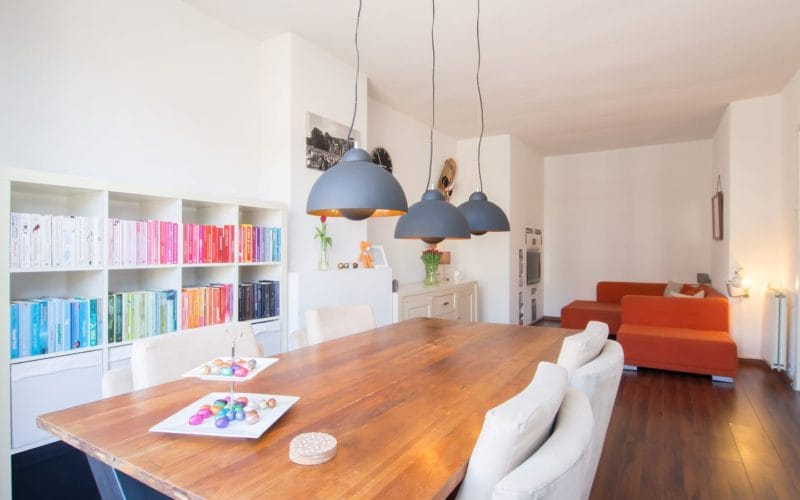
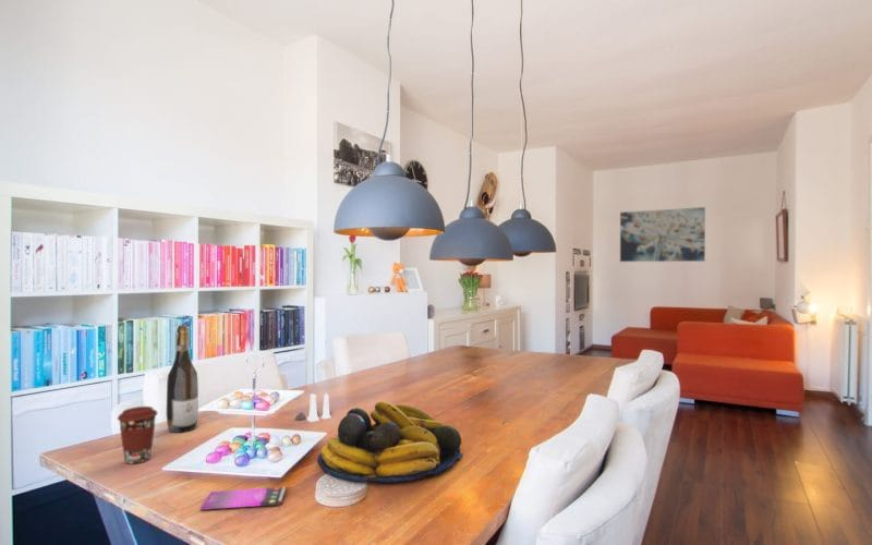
+ wall art (661, 235)
+ salt and pepper shaker set (315, 404)
+ coffee cup (137, 434)
+ fruit bowl (389, 429)
+ wine bottle (182, 376)
+ smartphone (245, 497)
